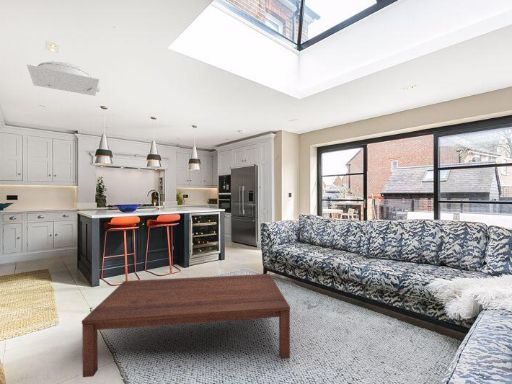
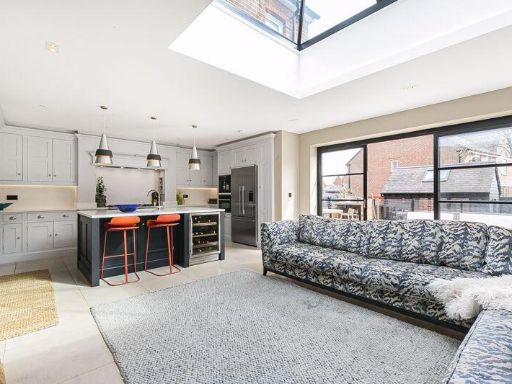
- coffee table (196, 314)
- ceiling light (67, 74)
